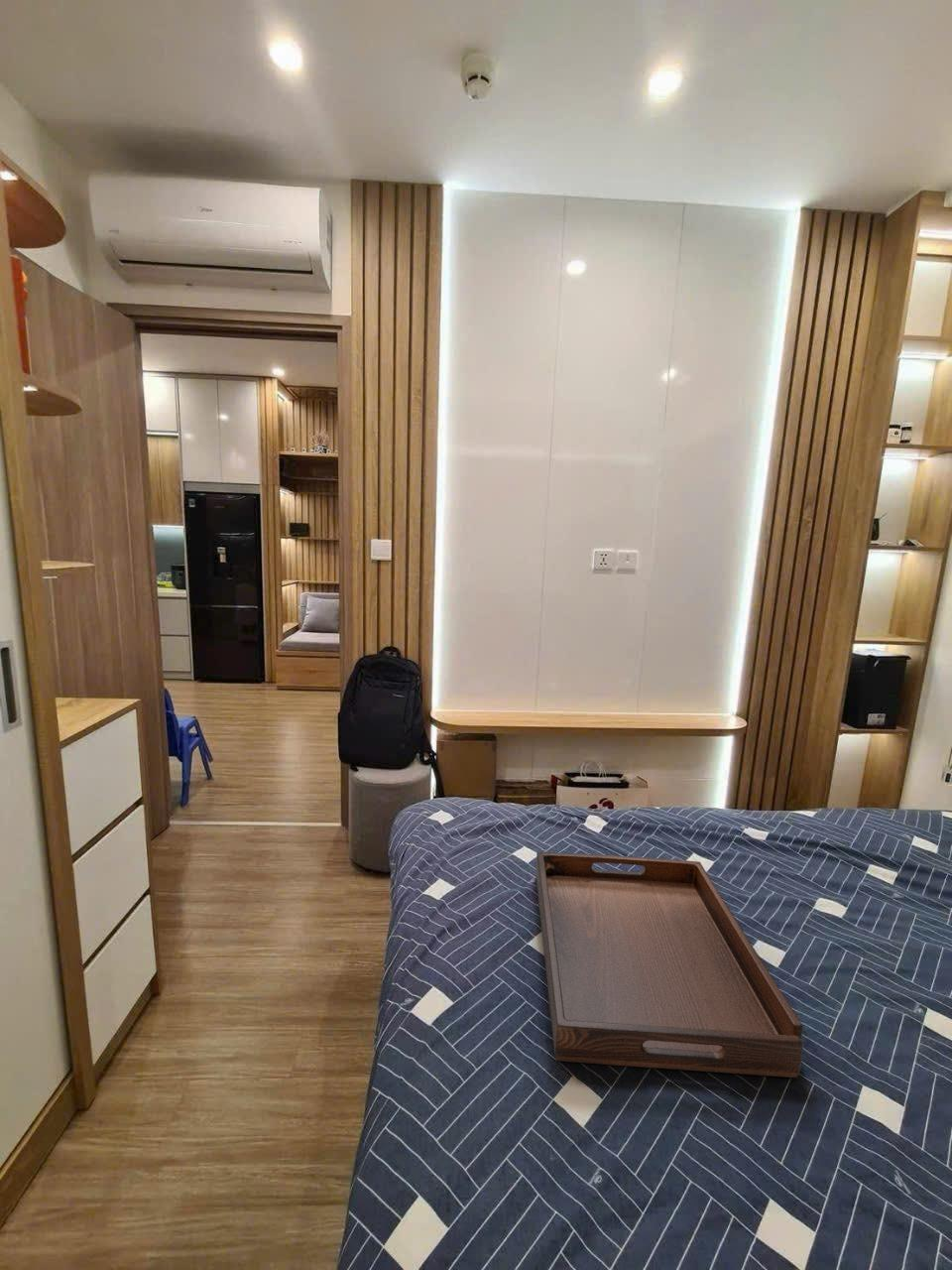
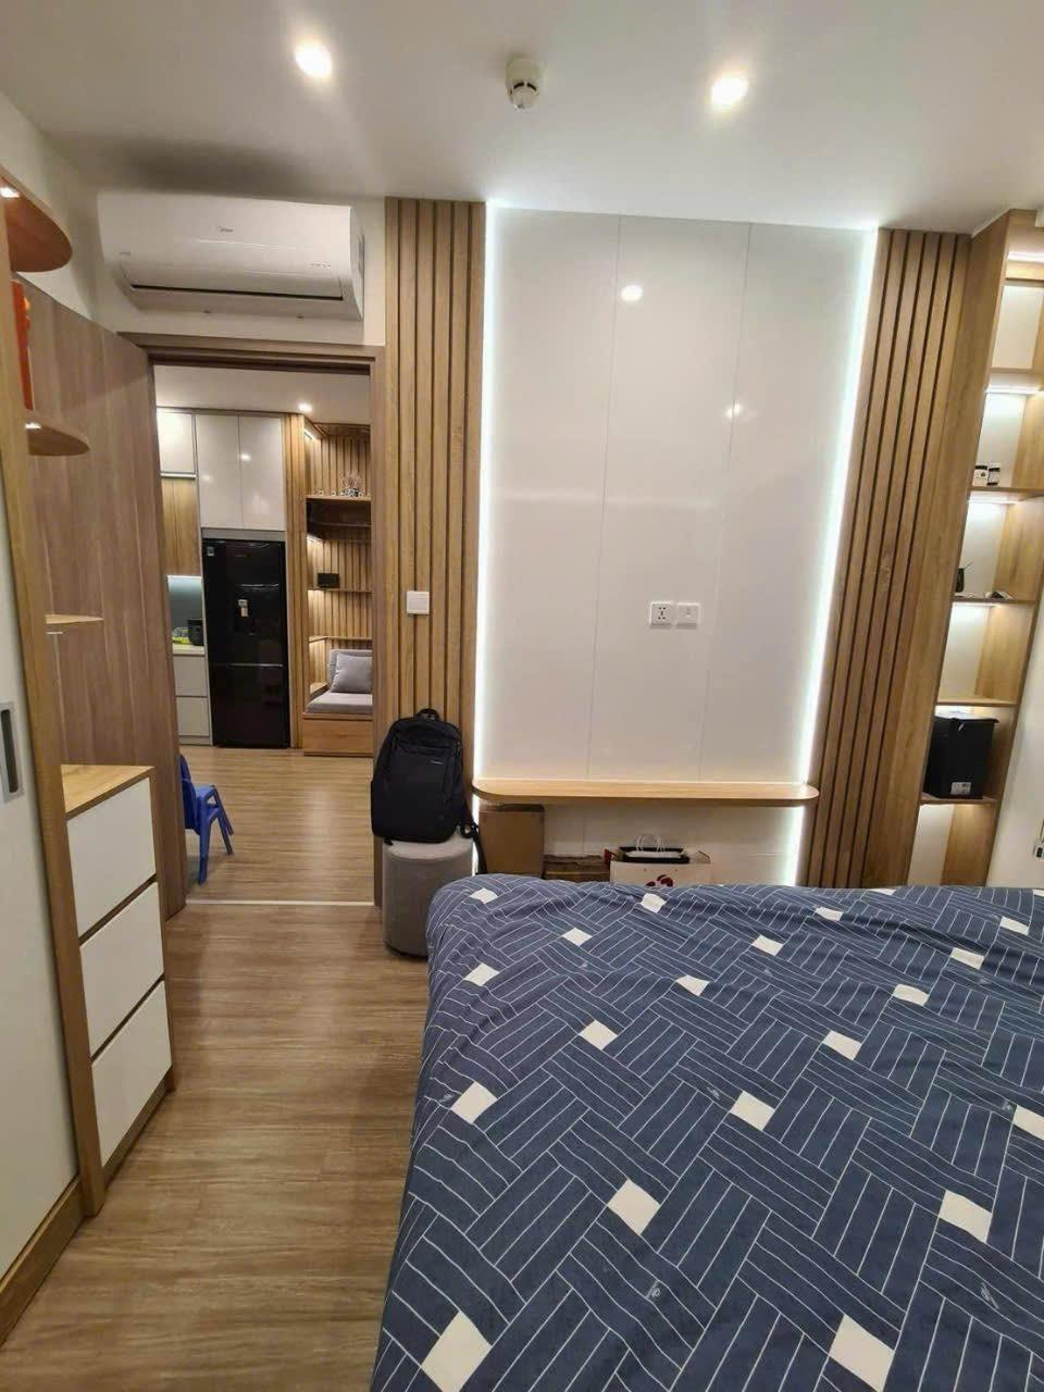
- serving tray (642, 940)
